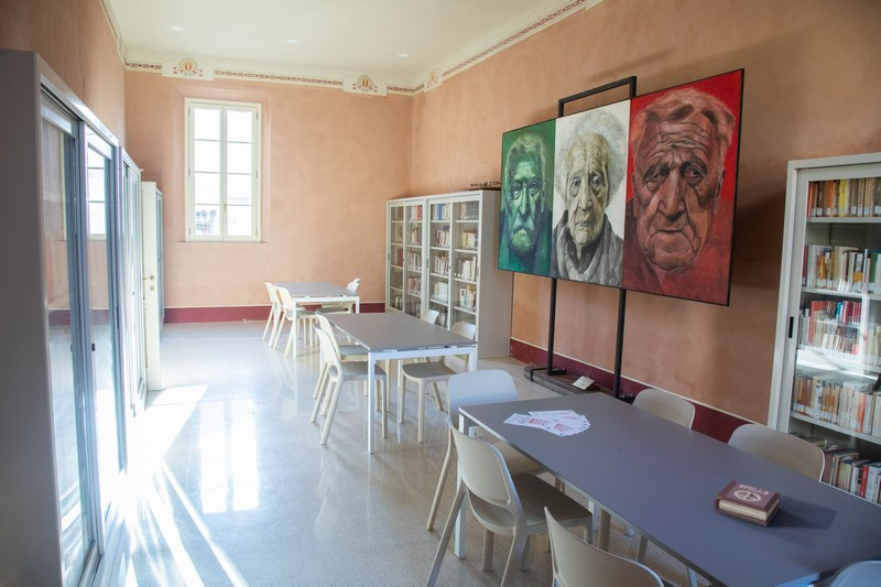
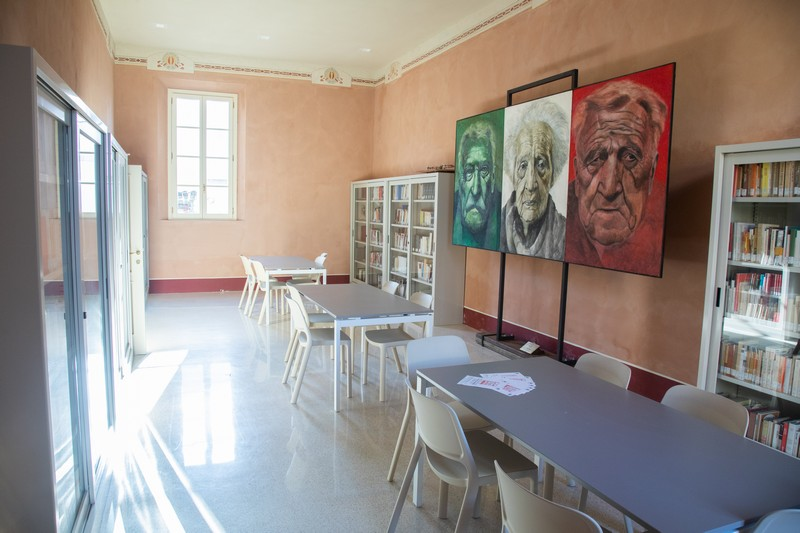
- book (748, 500)
